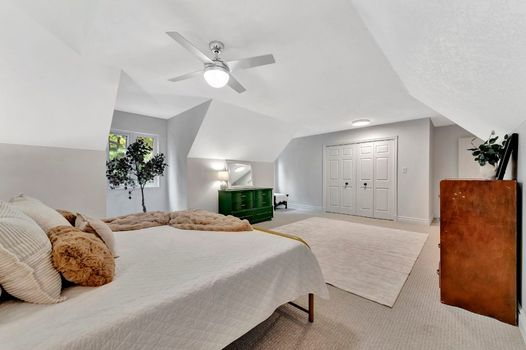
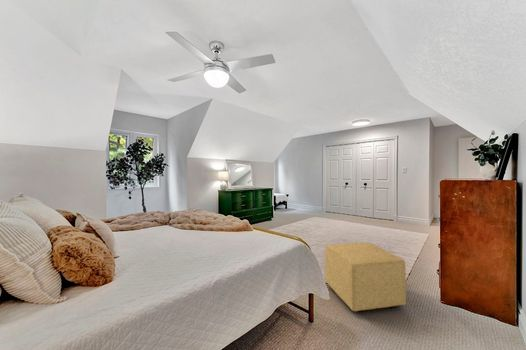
+ ottoman (361, 273)
